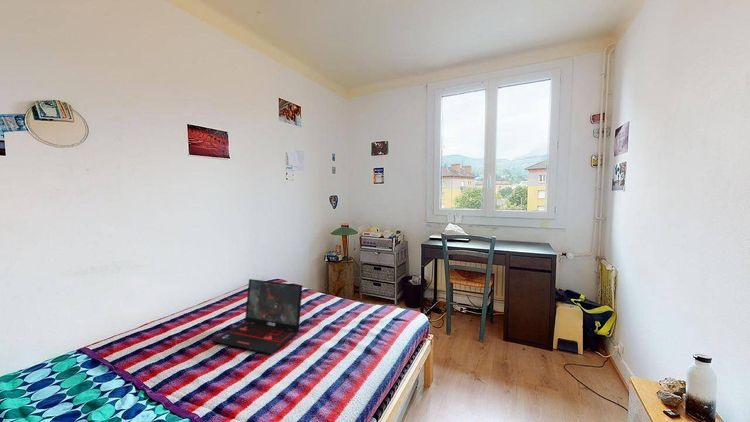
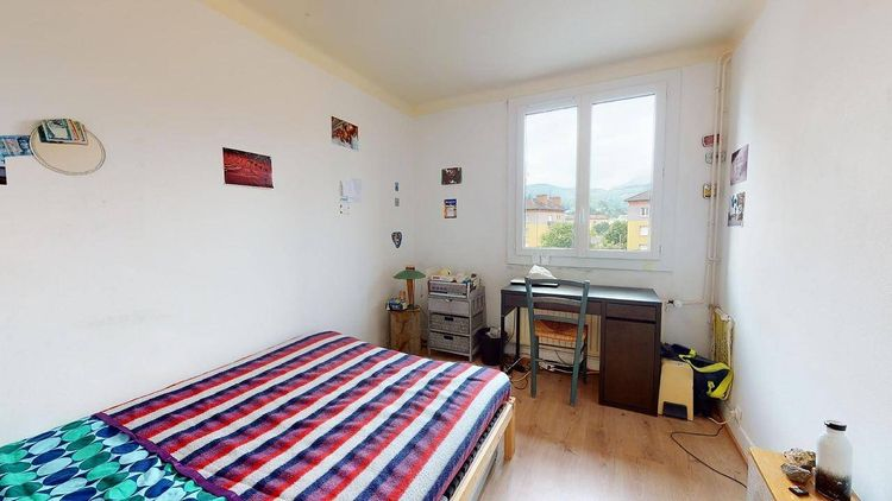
- laptop (259, 312)
